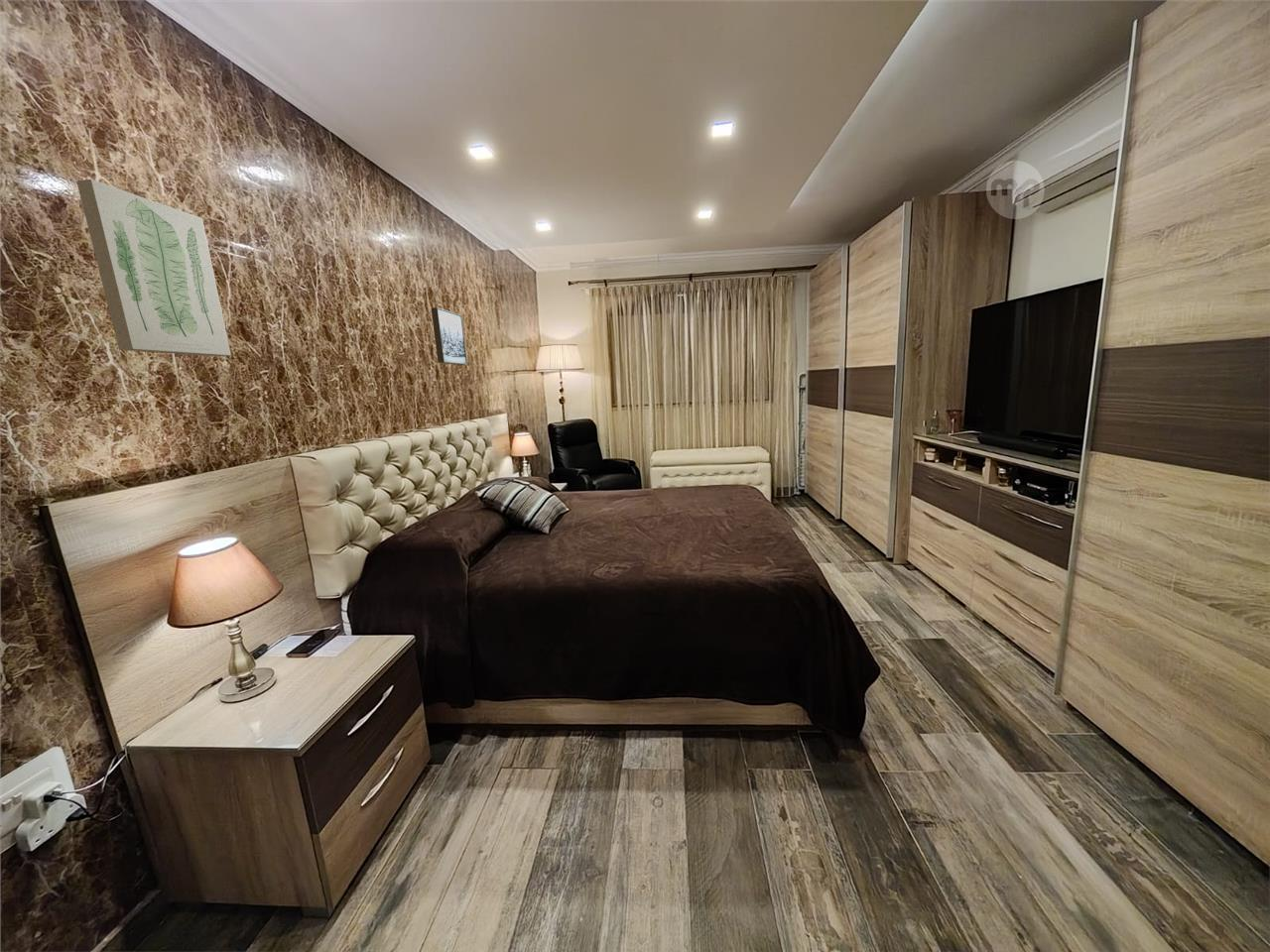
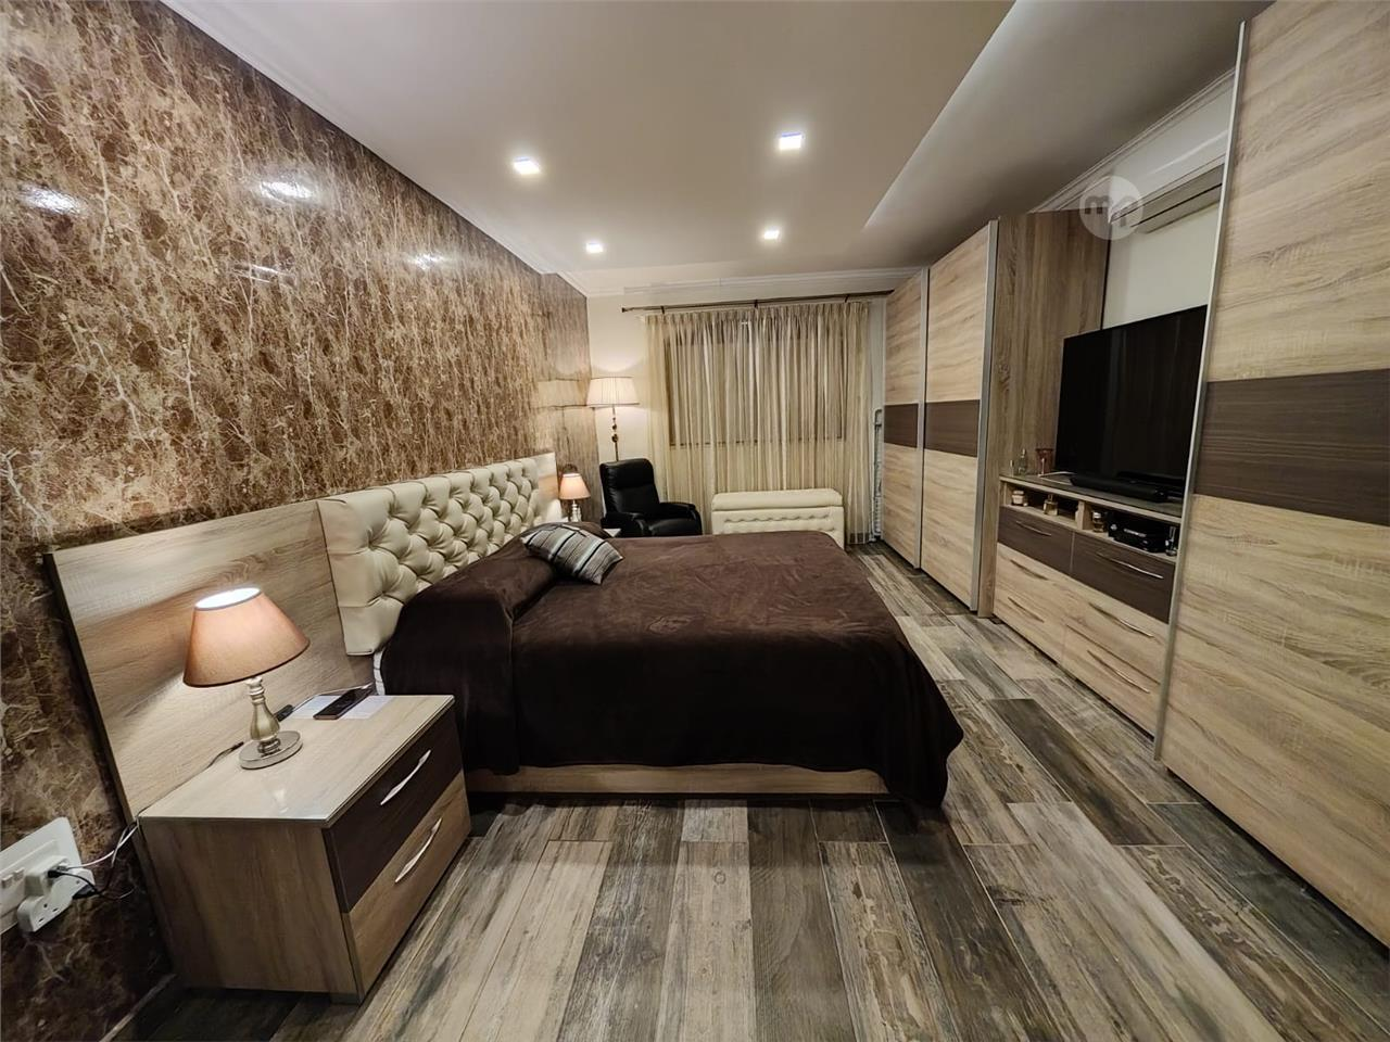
- wall art (163, 279)
- wall art (449, 337)
